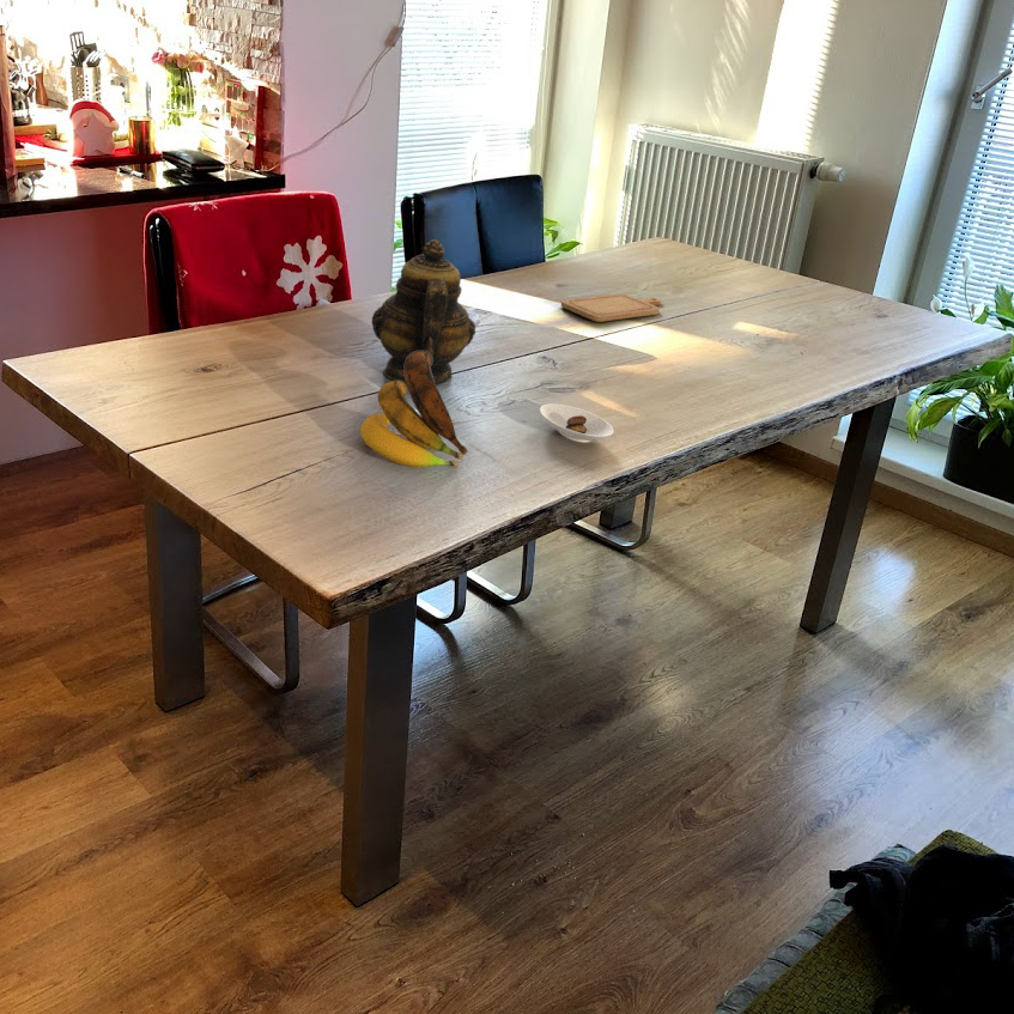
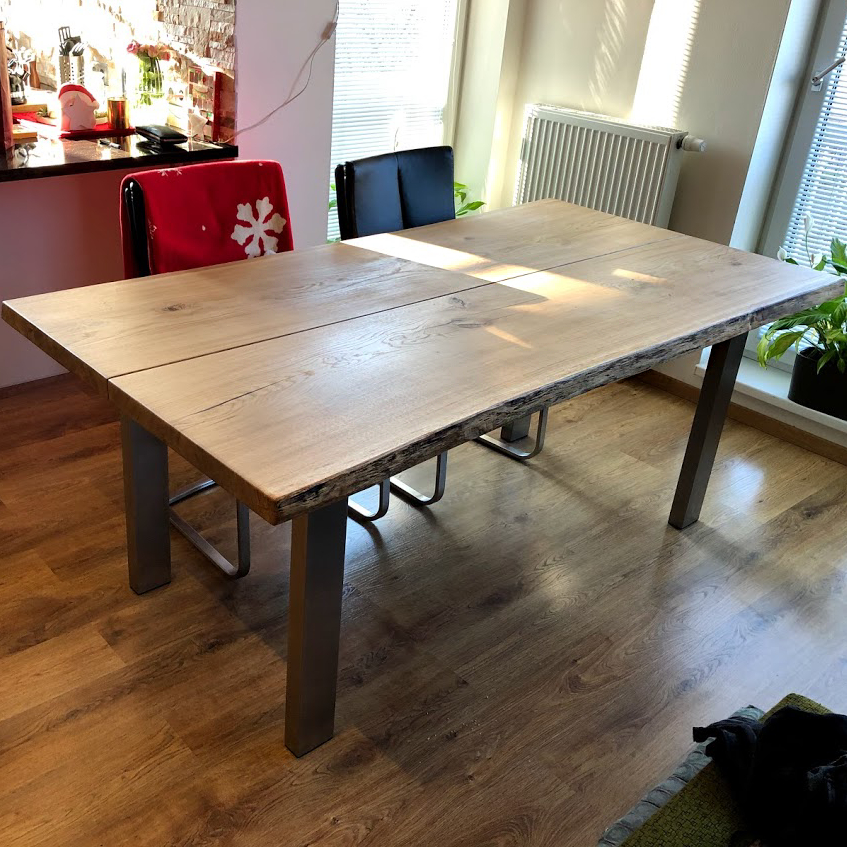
- chopping board (618, 305)
- teapot (425, 309)
- banana (414, 403)
- saucer (575, 425)
